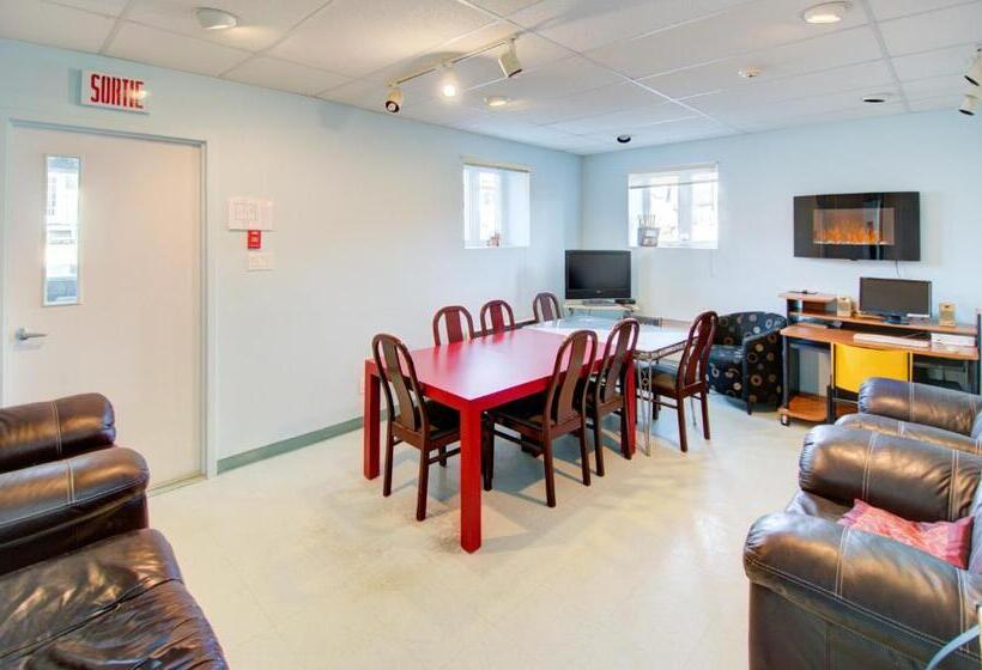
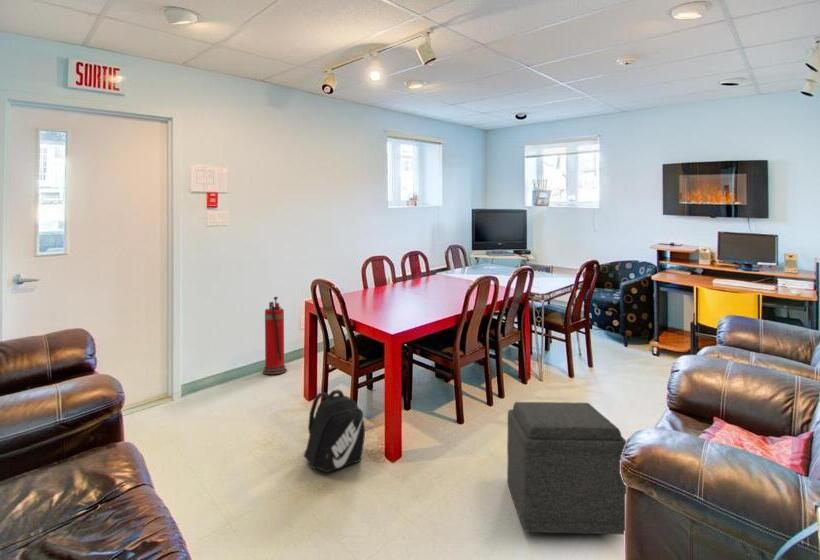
+ ottoman (561, 460)
+ backpack (332, 424)
+ fire extinguisher (275, 334)
